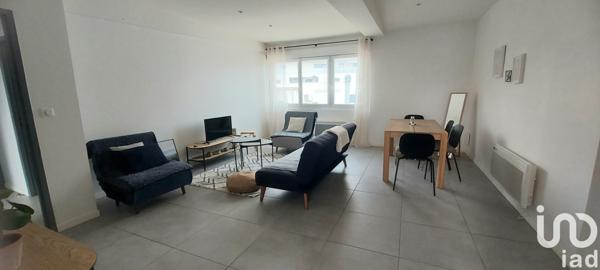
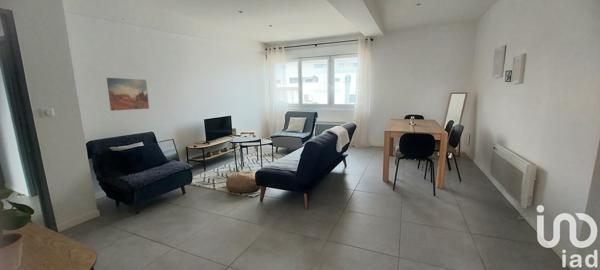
+ wall art (129, 94)
